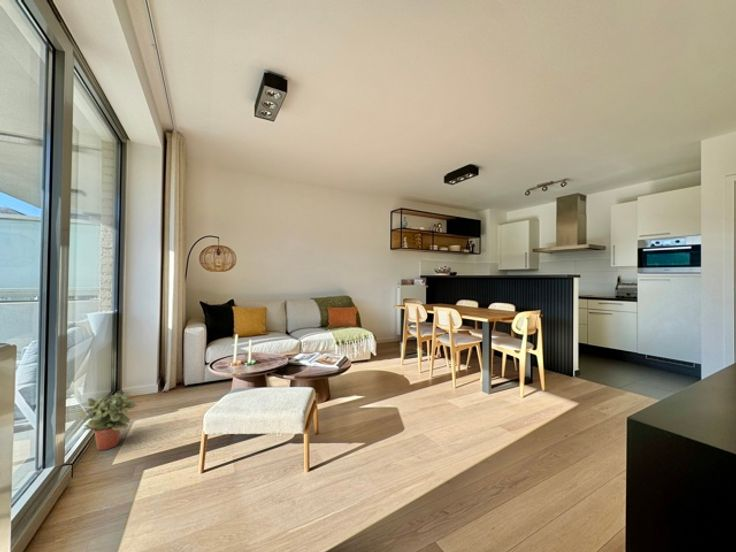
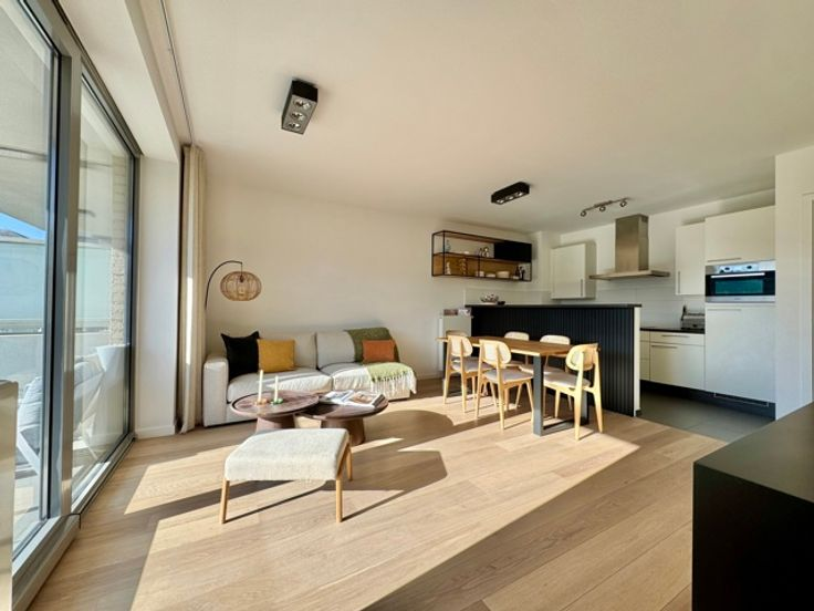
- potted plant (108, 419)
